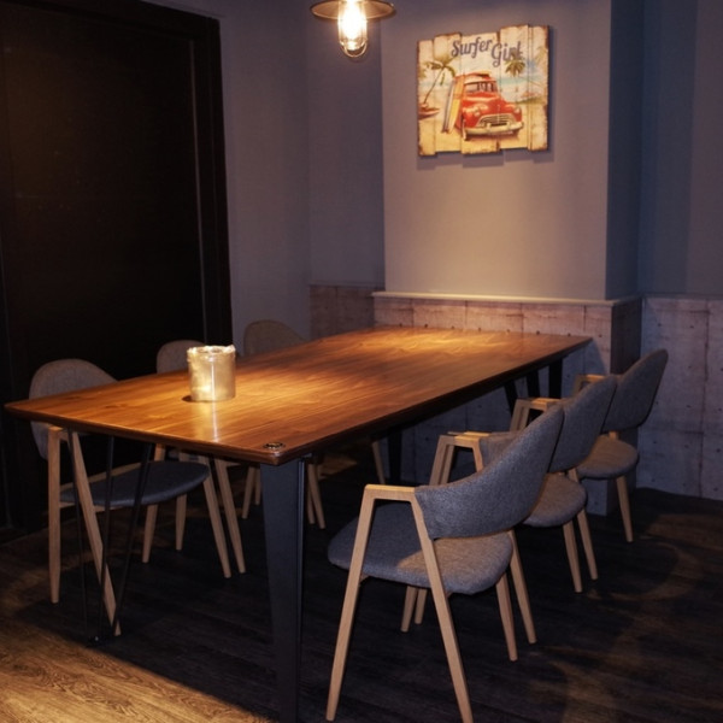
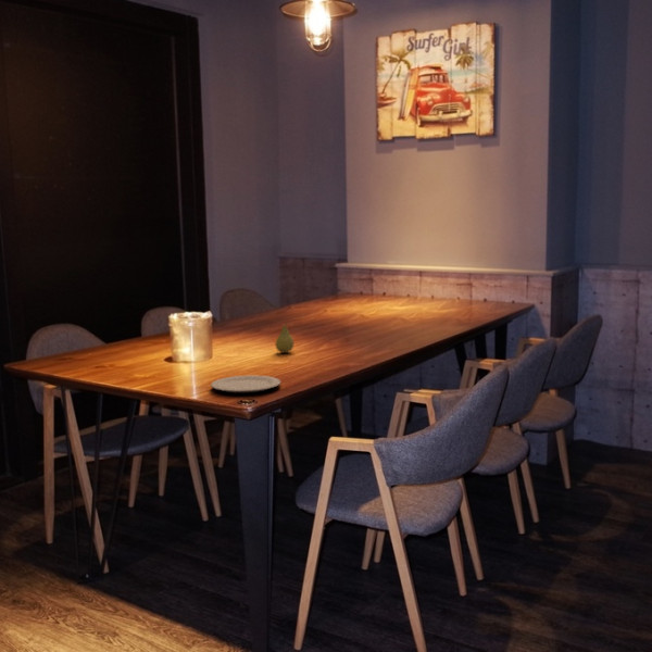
+ fruit (285, 336)
+ plate (246, 385)
